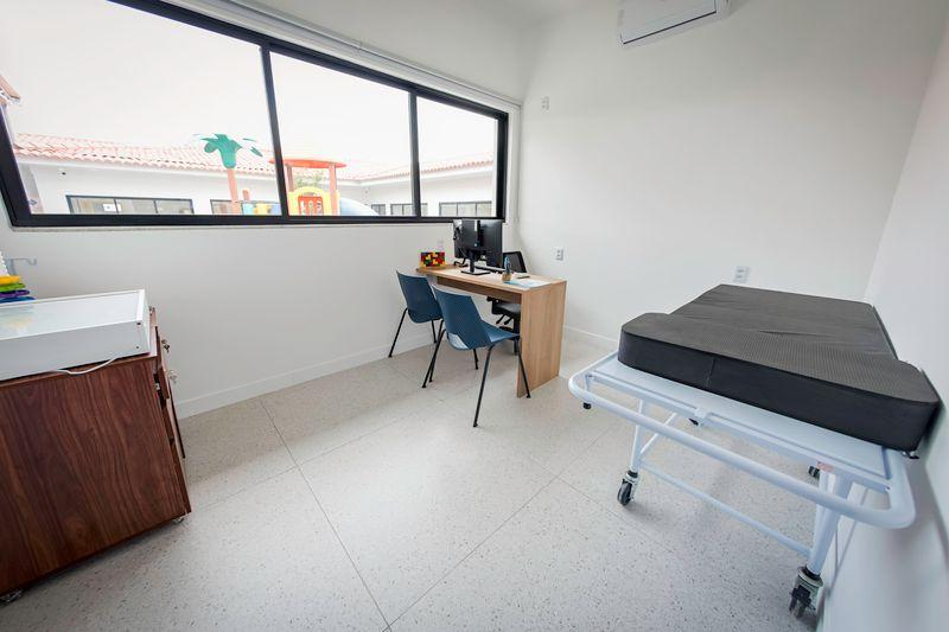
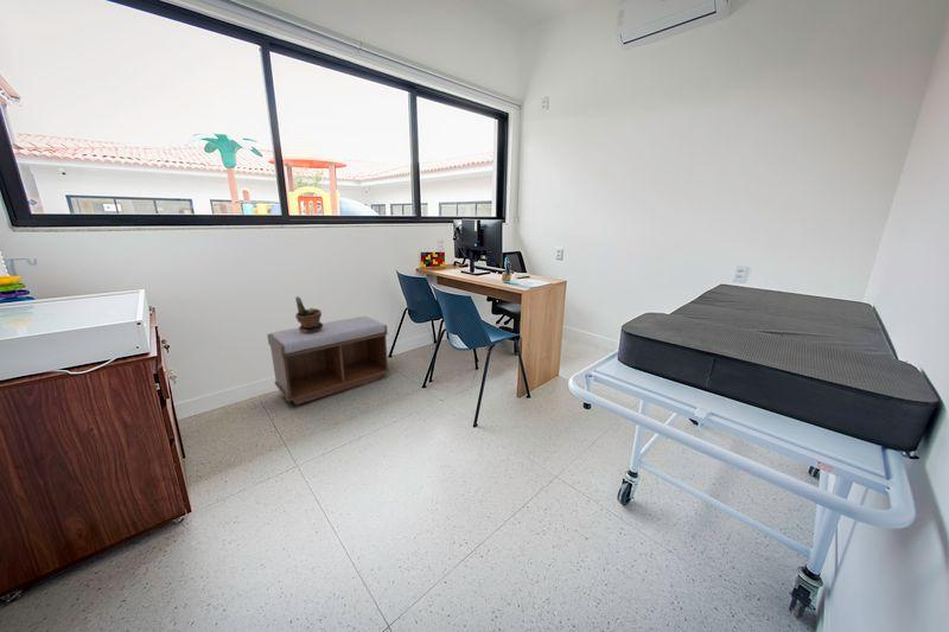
+ potted plant (308, 313)
+ bench (332, 355)
